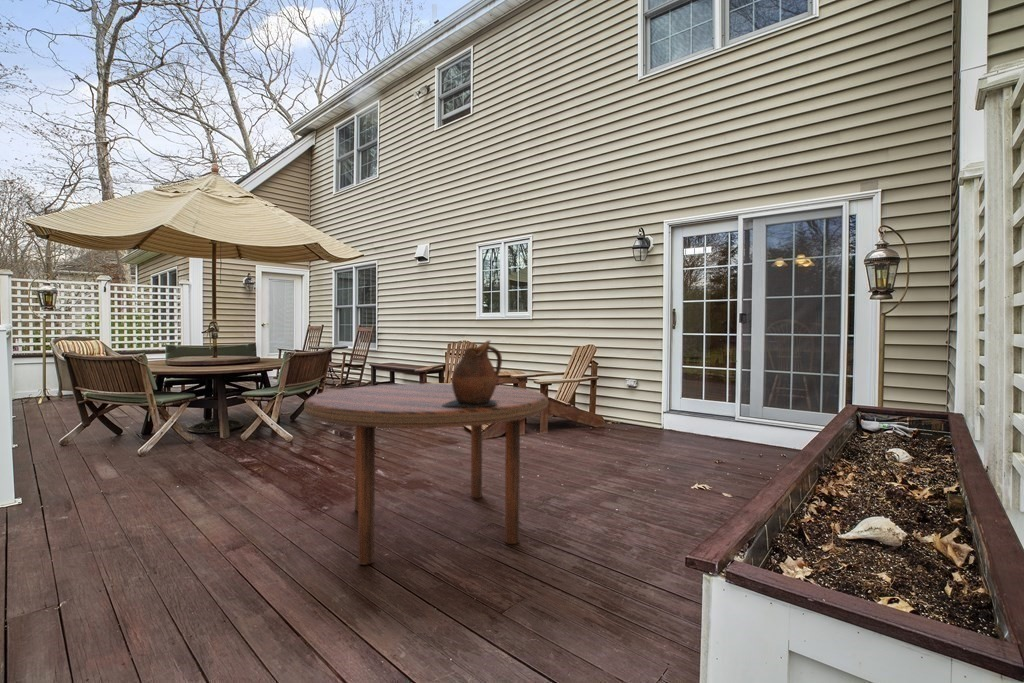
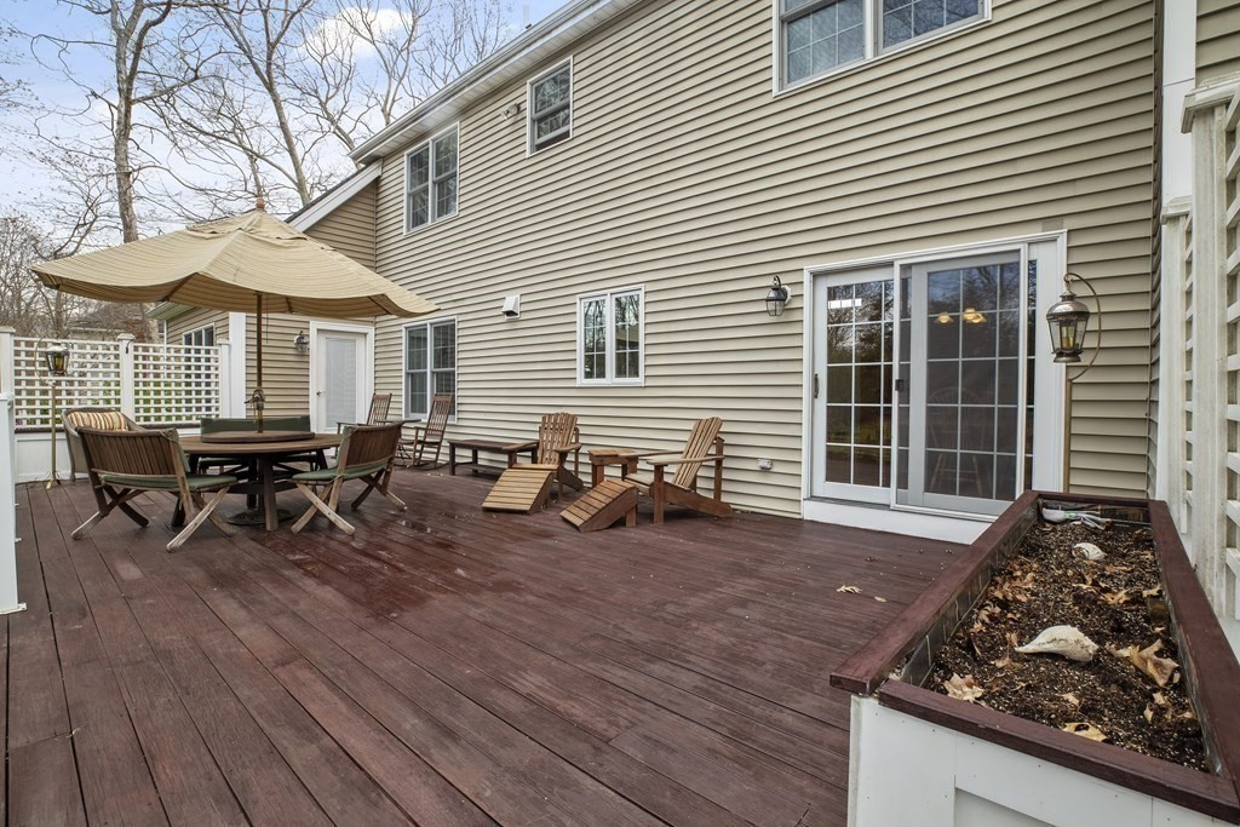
- ceramic pitcher (474, 372)
- dining table (430, 427)
